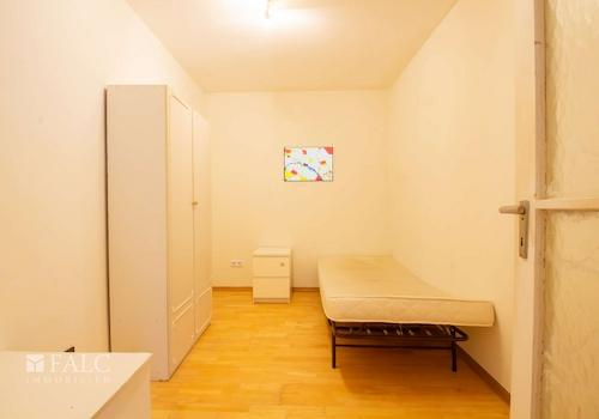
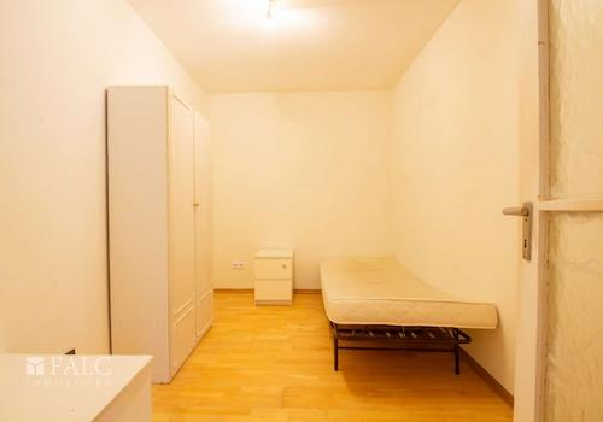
- wall art (308, 164)
